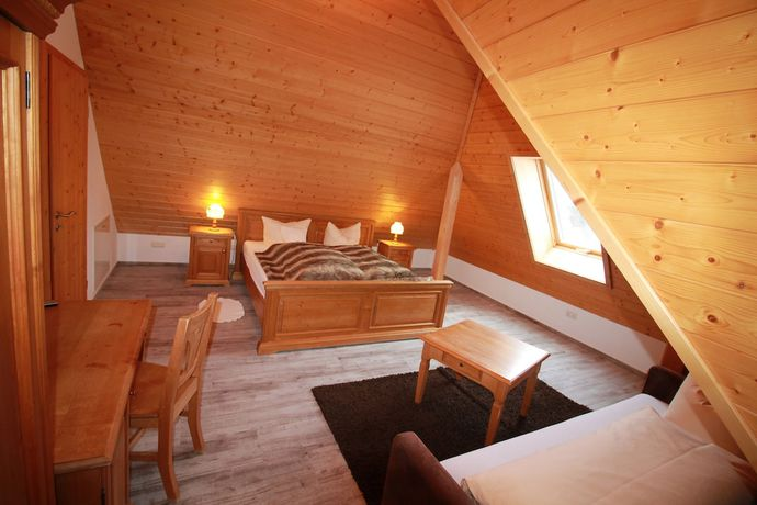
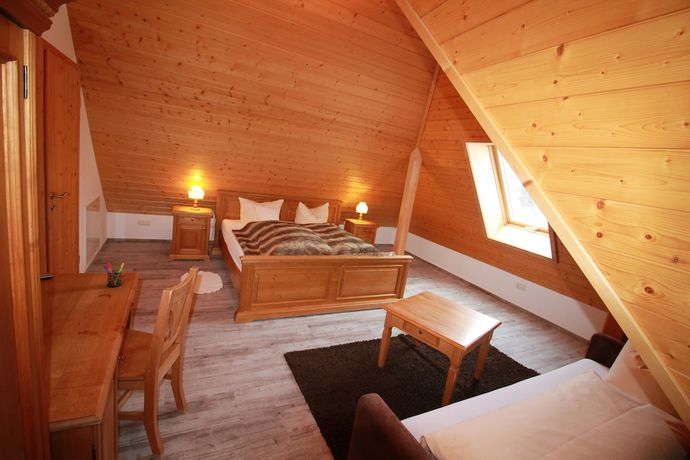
+ pen holder (114, 273)
